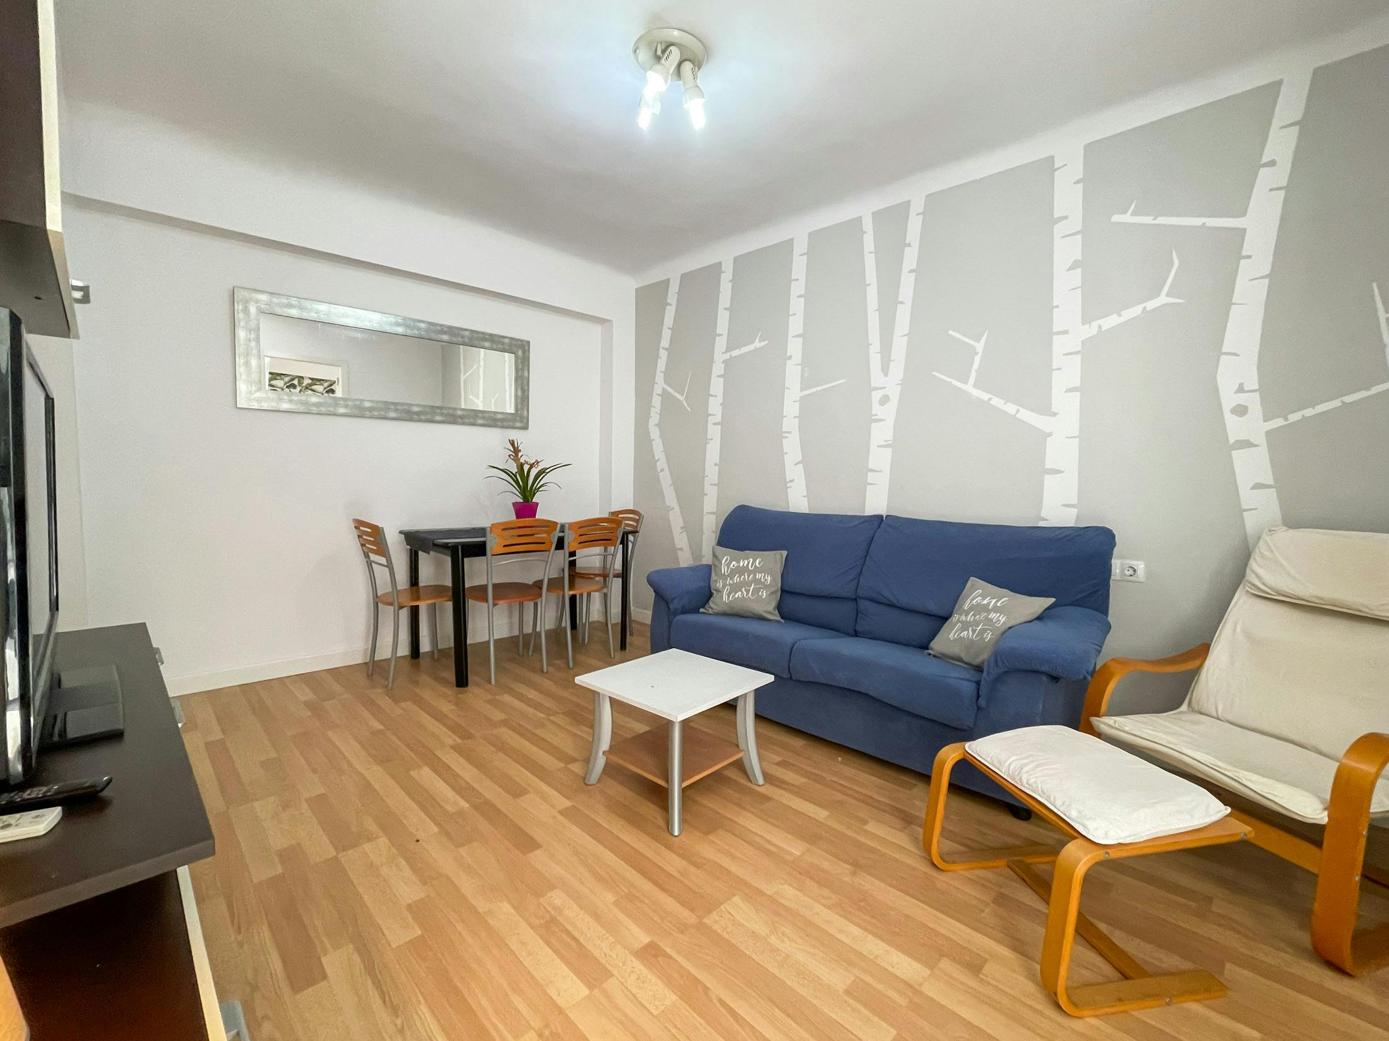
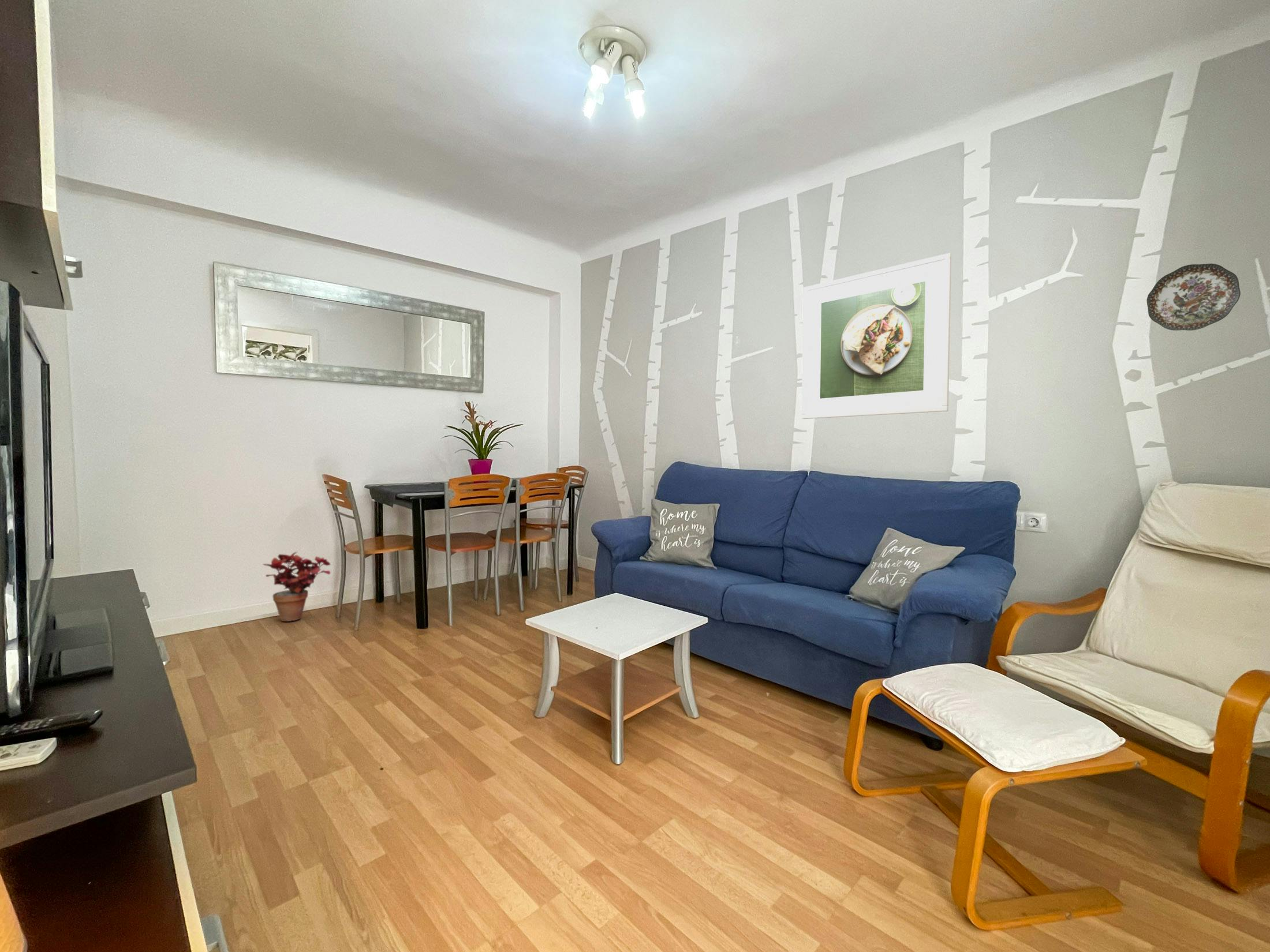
+ potted plant (296, 586)
+ decorative plate (1191, 298)
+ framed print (869, 344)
